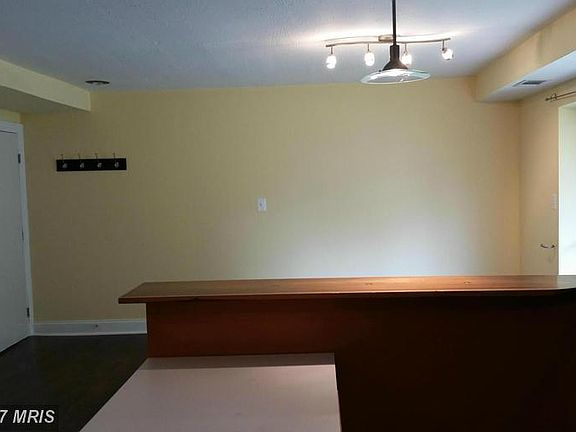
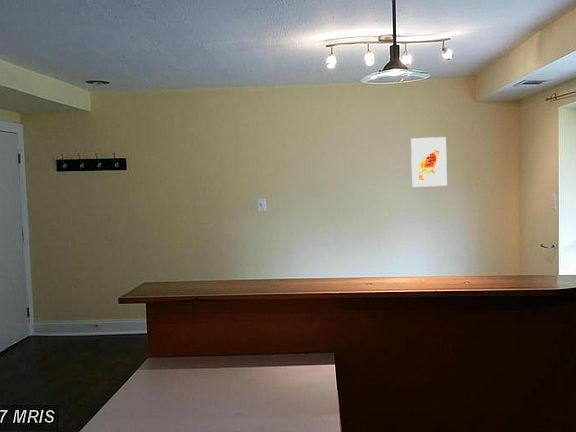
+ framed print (428, 162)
